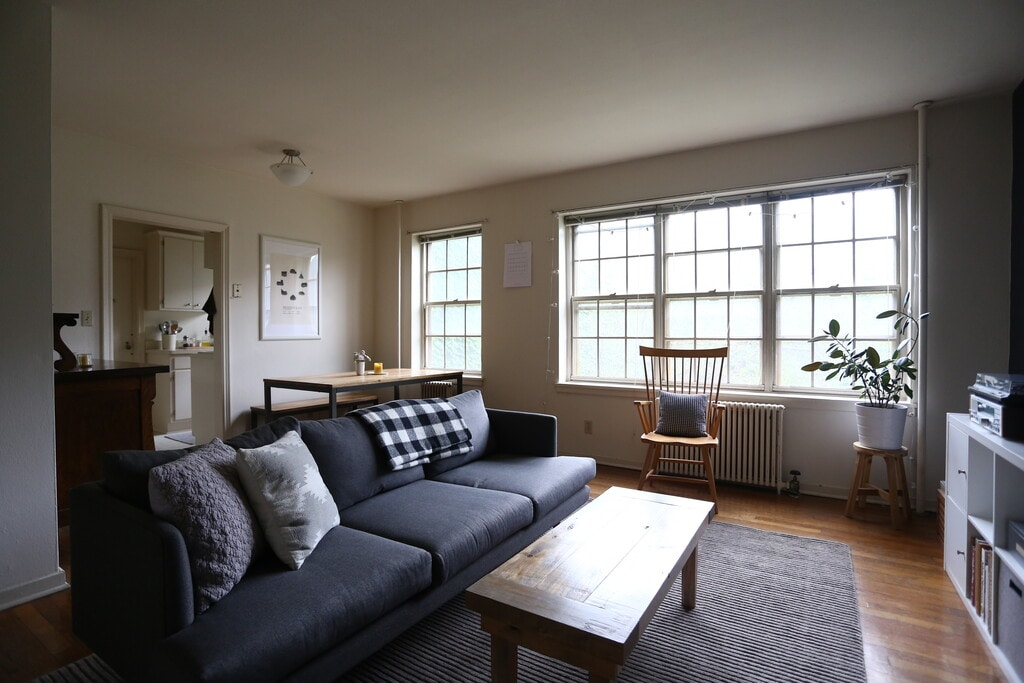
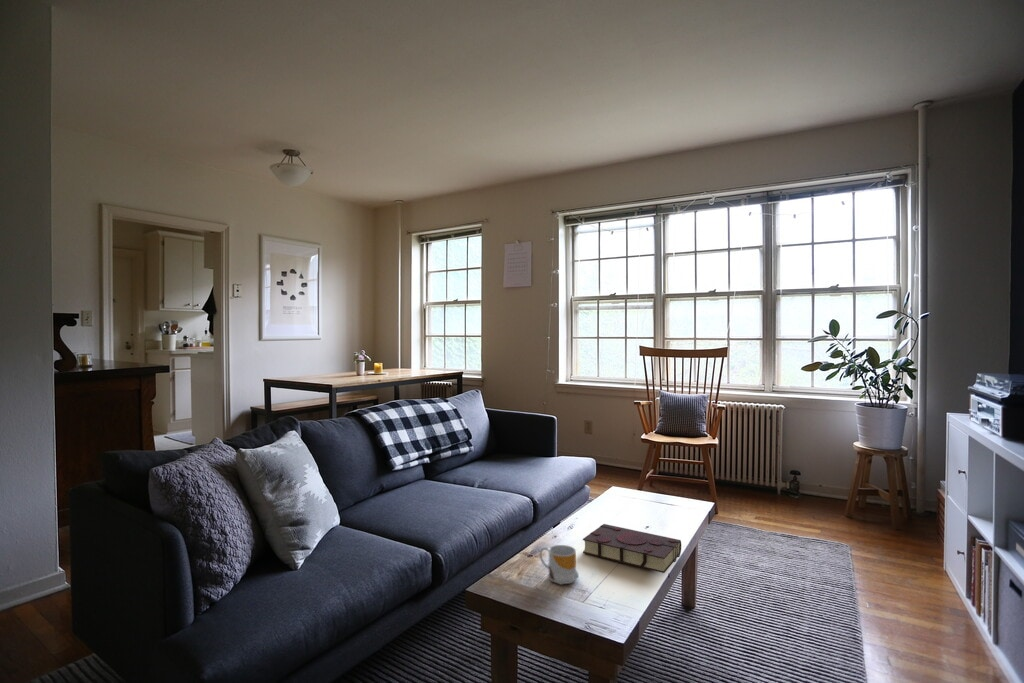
+ book (624, 544)
+ mug (557, 563)
